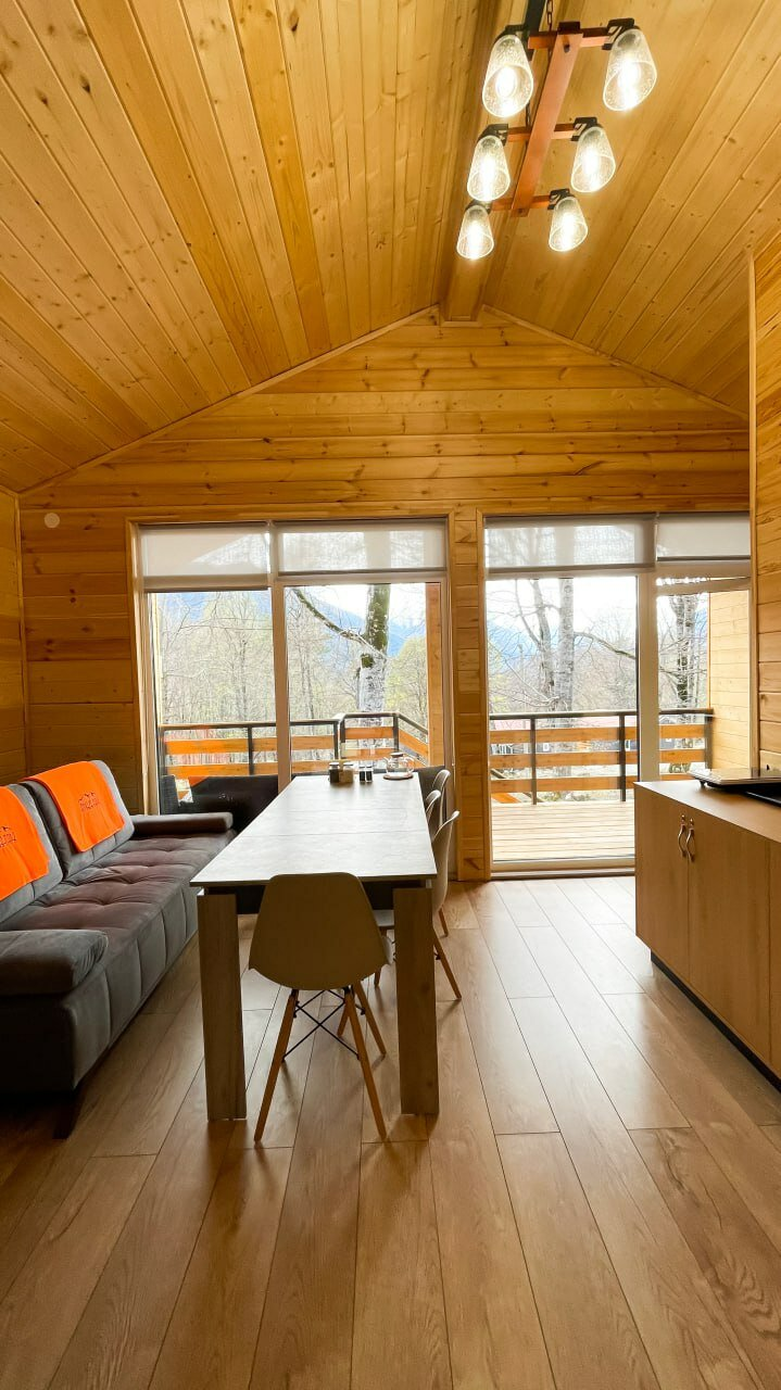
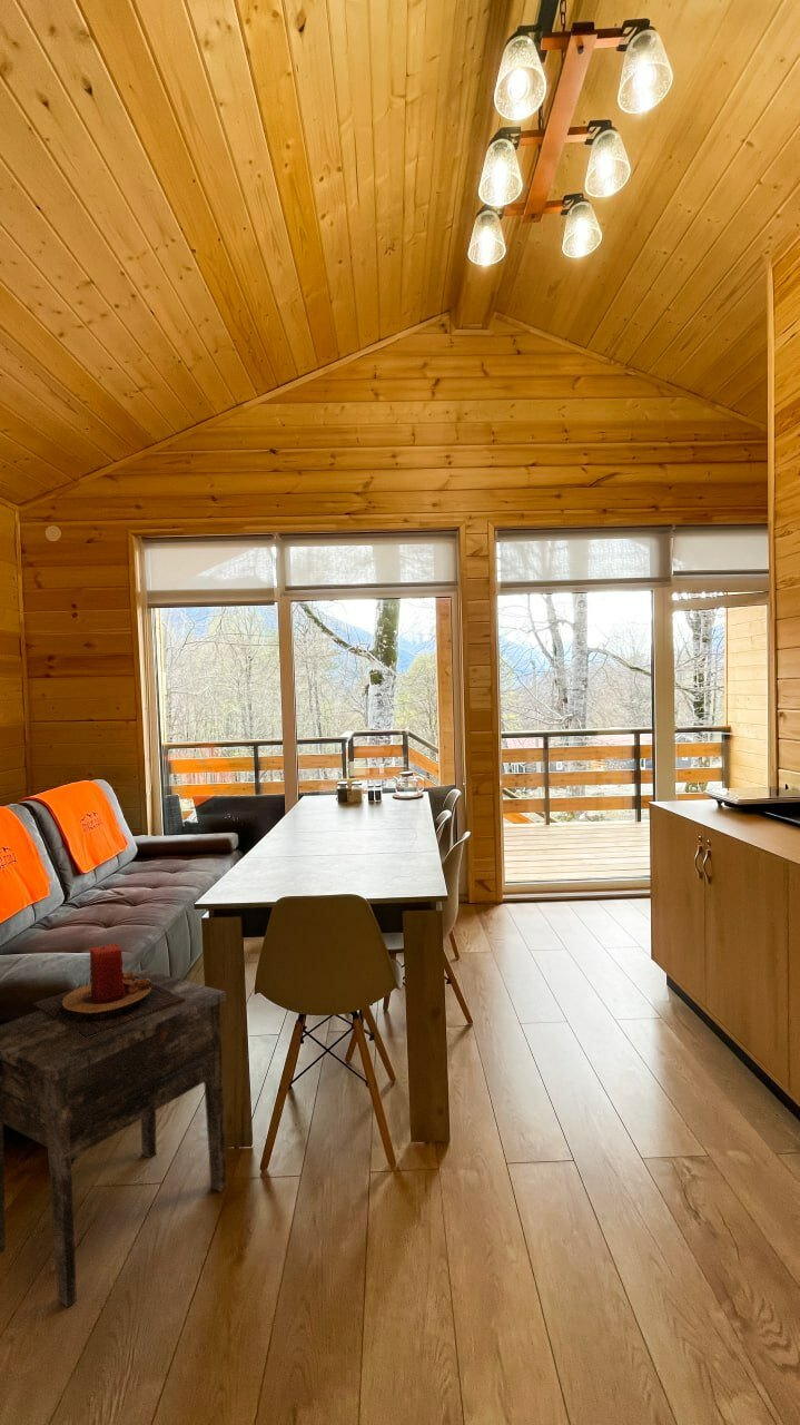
+ side table (109, 1114)
+ candle (107, 972)
